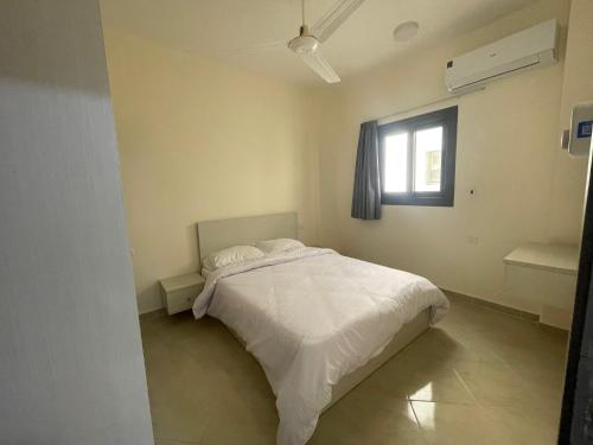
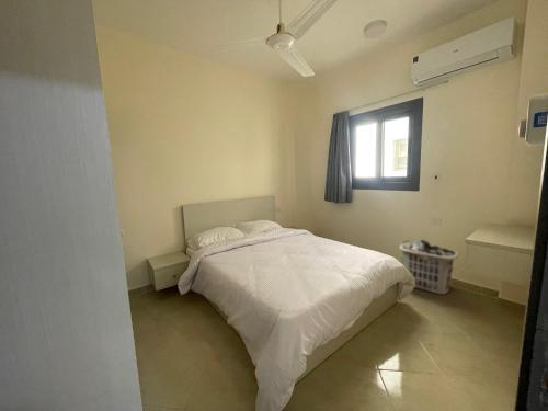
+ clothes hamper (426, 264)
